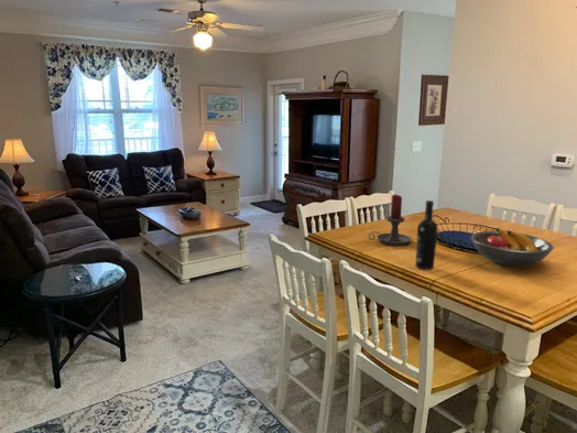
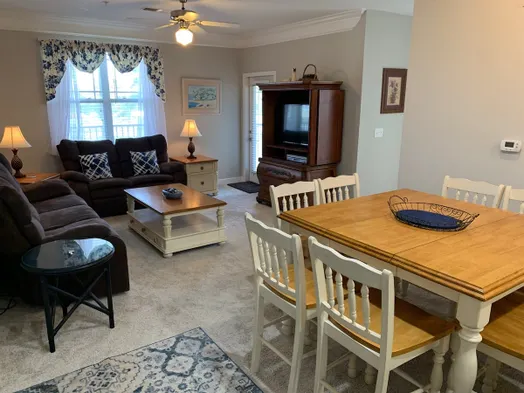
- candle holder (390, 218)
- wine bottle (426, 235)
- fruit bowl (510, 248)
